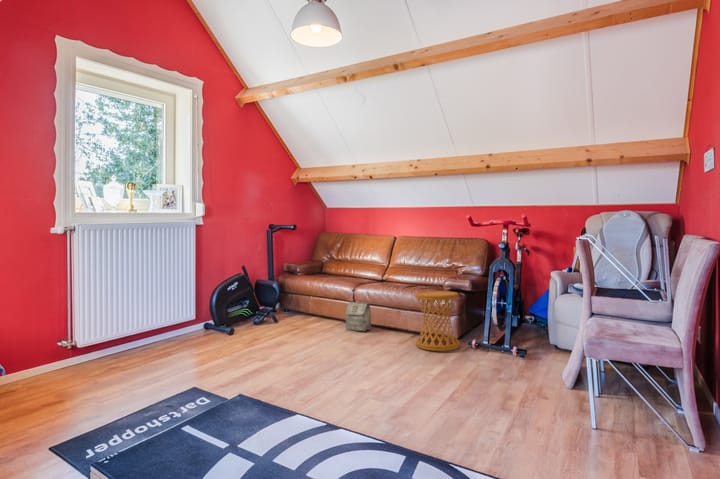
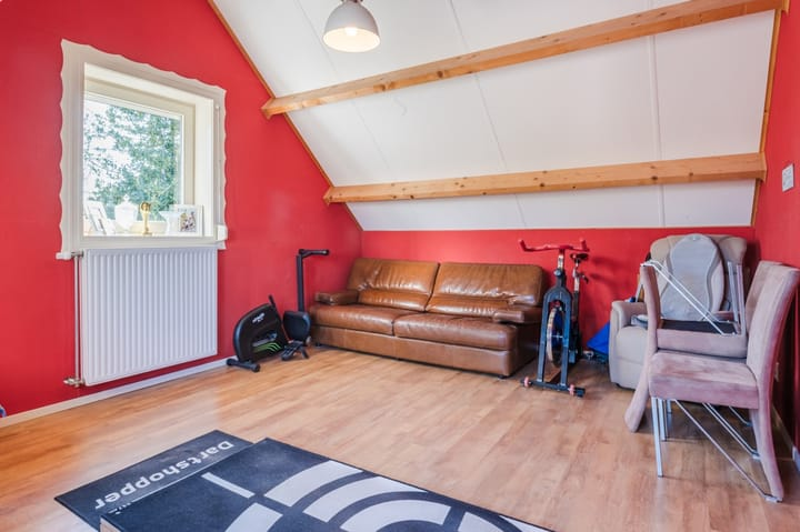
- bag (358, 315)
- side table (437, 319)
